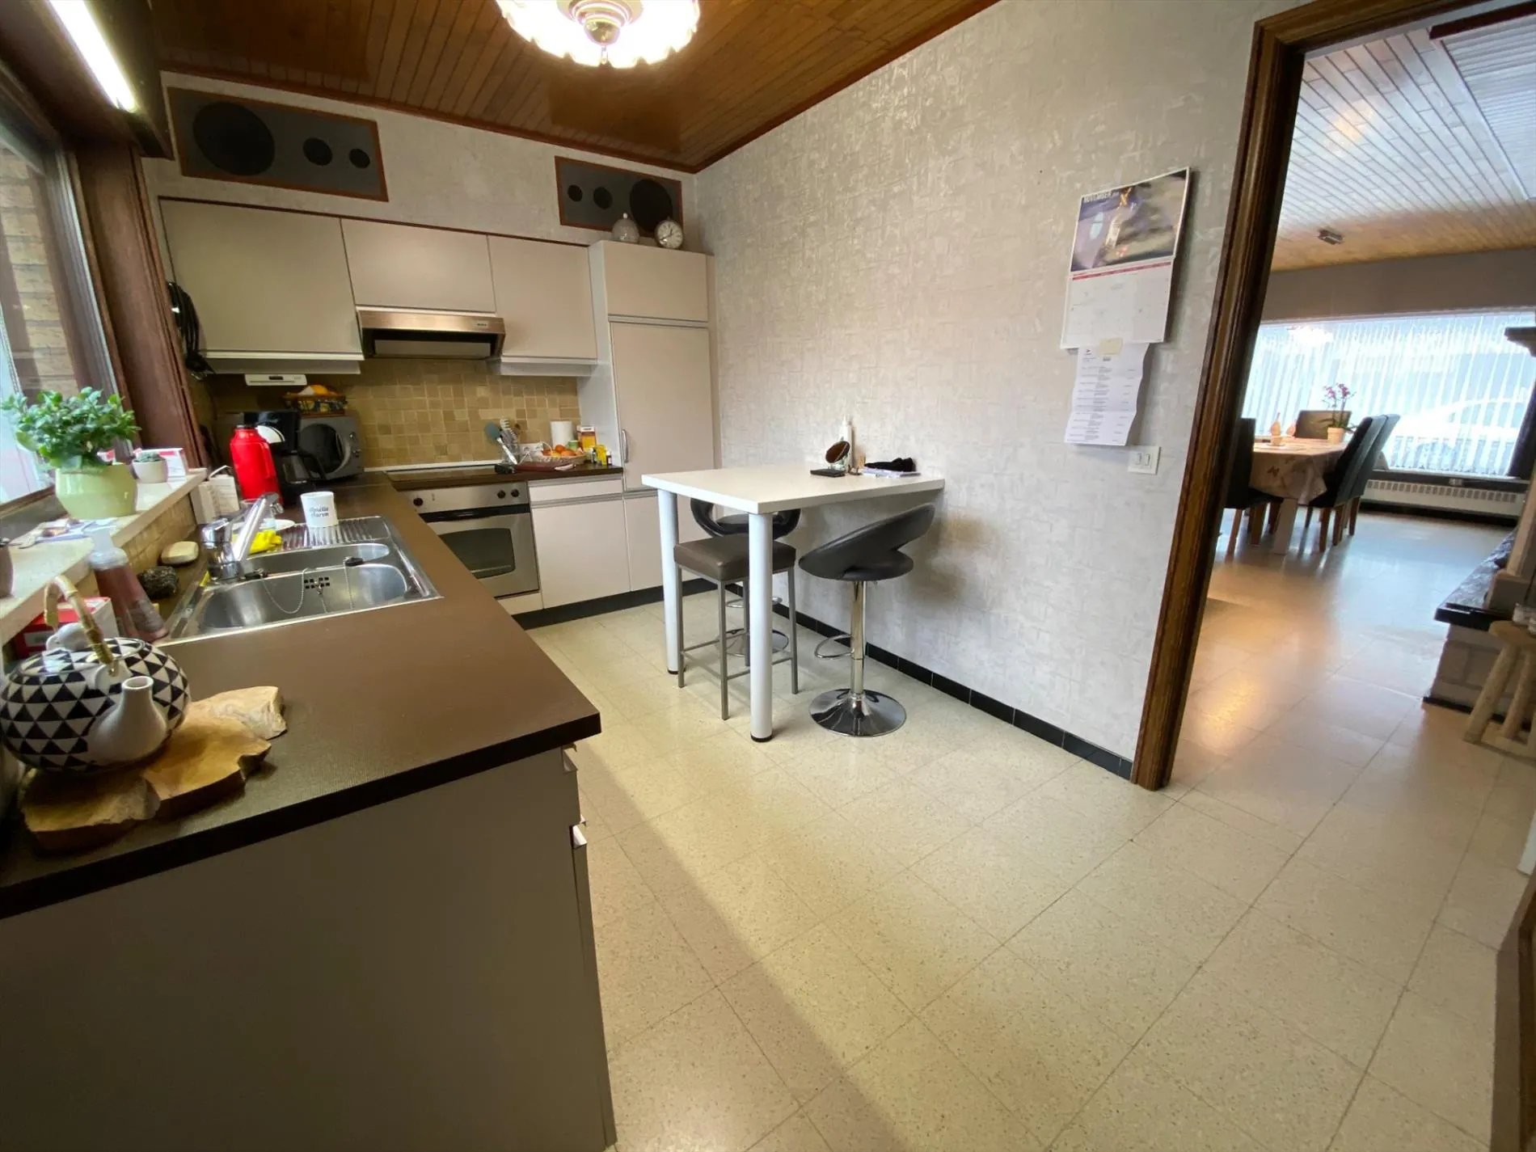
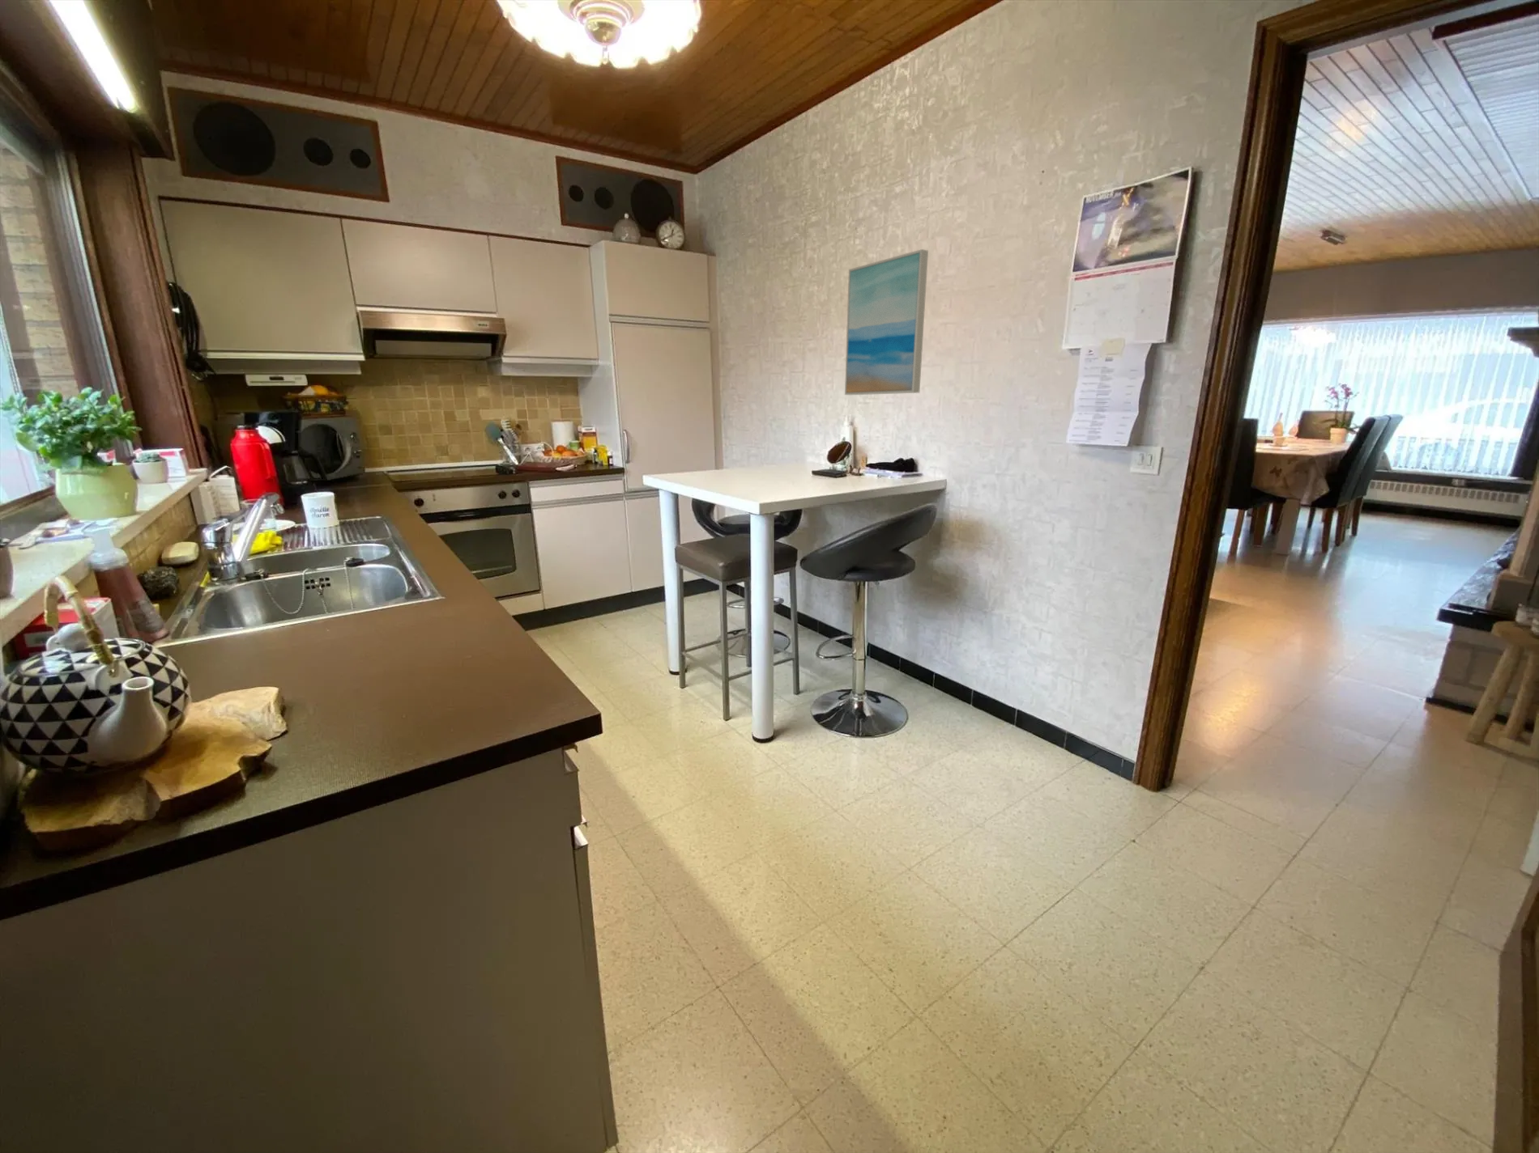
+ wall art (883, 328)
